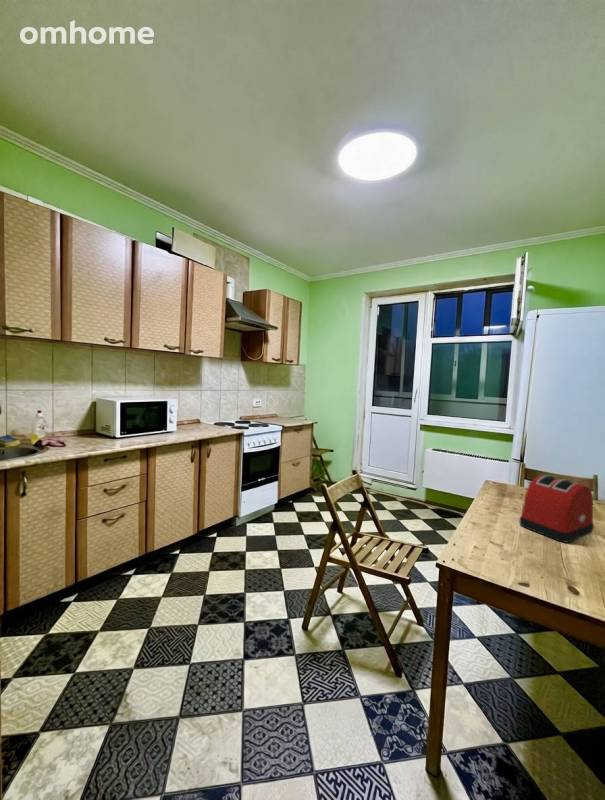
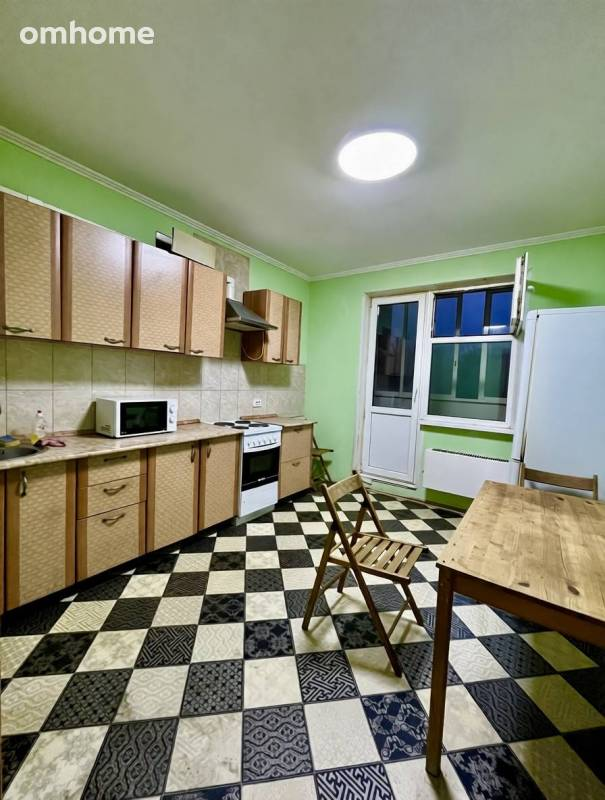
- toaster (559, 503)
